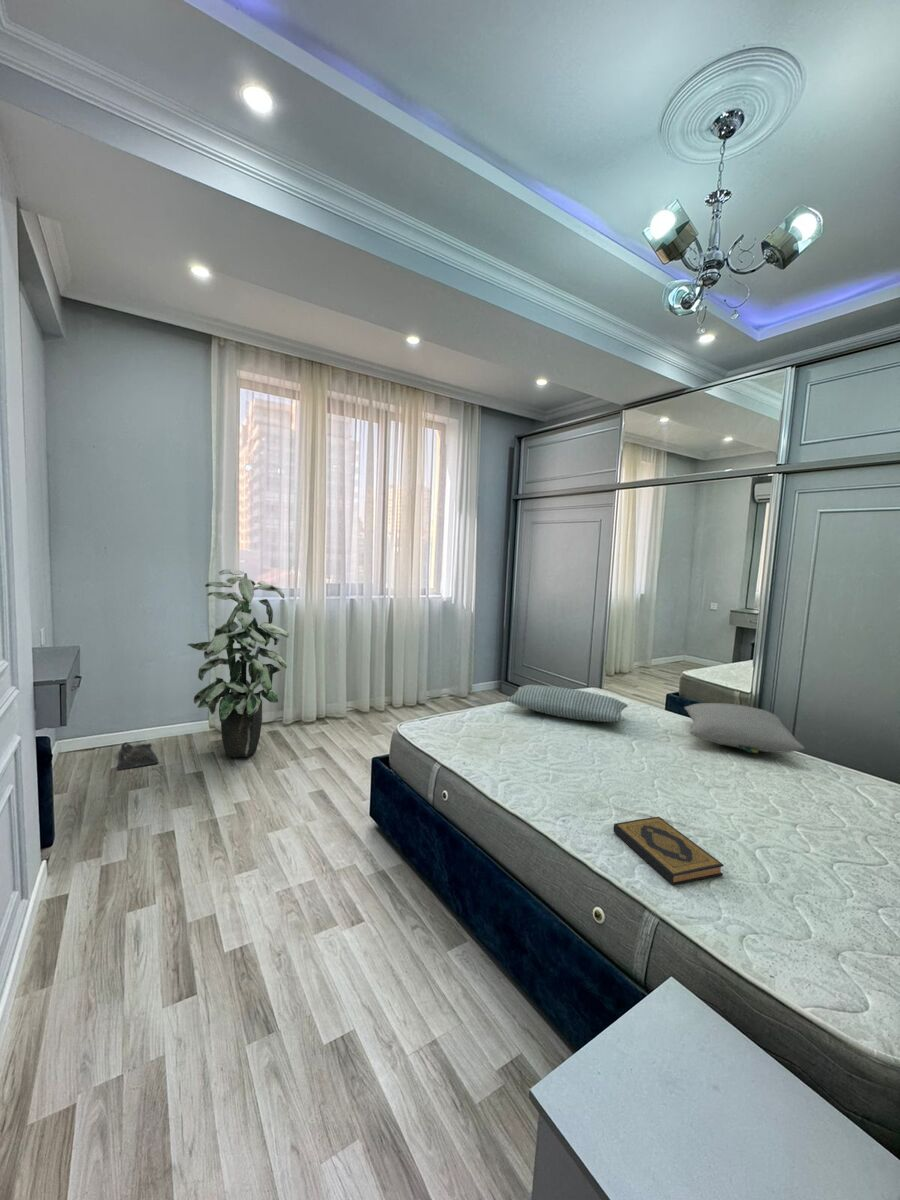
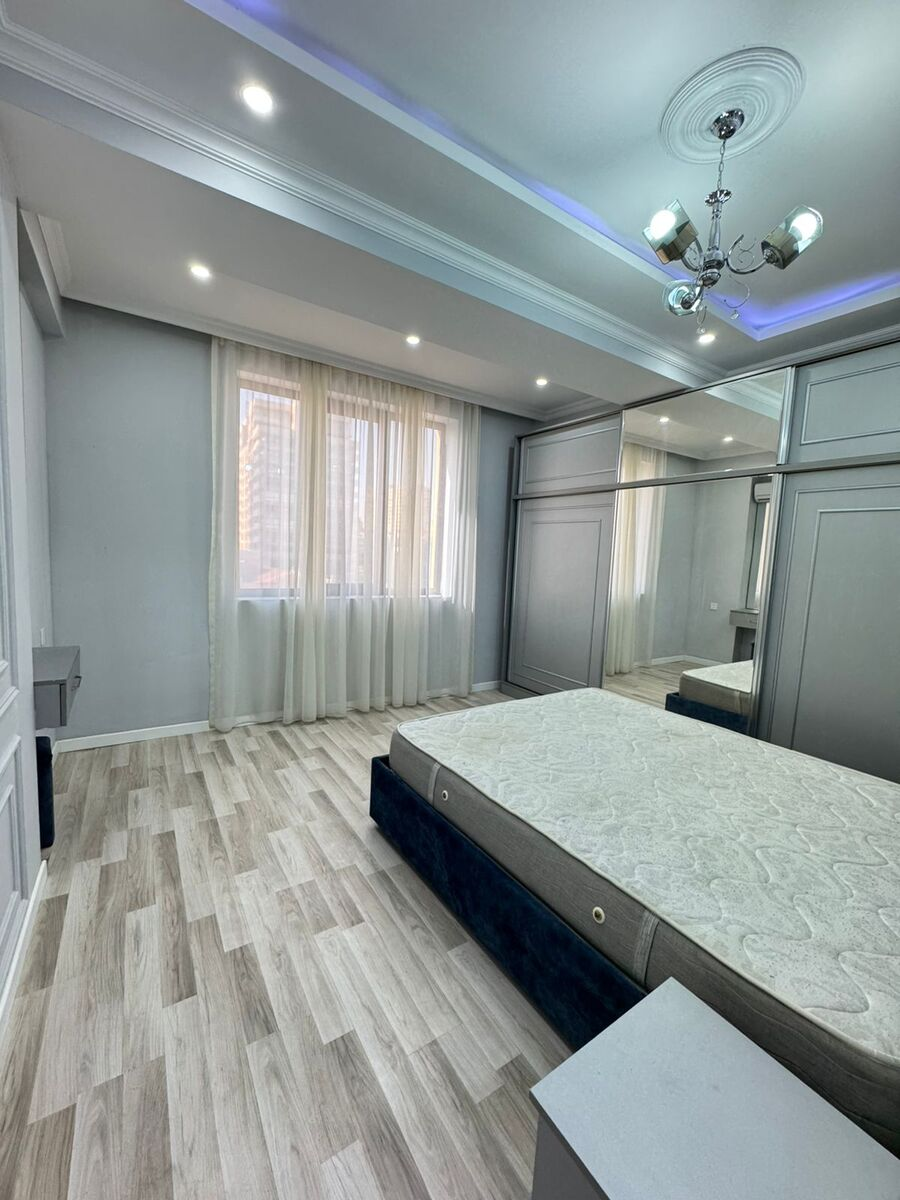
- hardback book (664, 847)
- indoor plant (238, 661)
- bag (139, 752)
- pillow (566, 702)
- pillow (737, 725)
